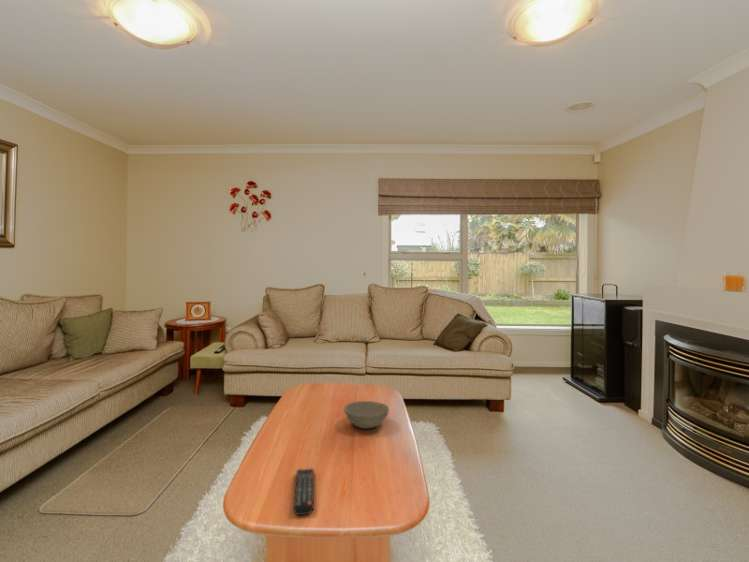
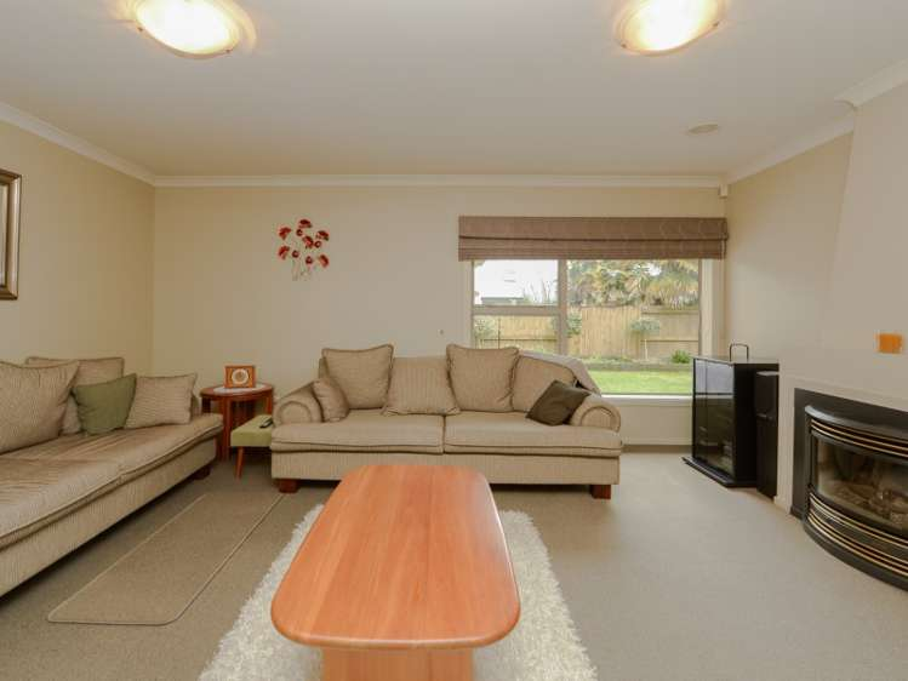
- bowl (366, 416)
- remote control (304, 489)
